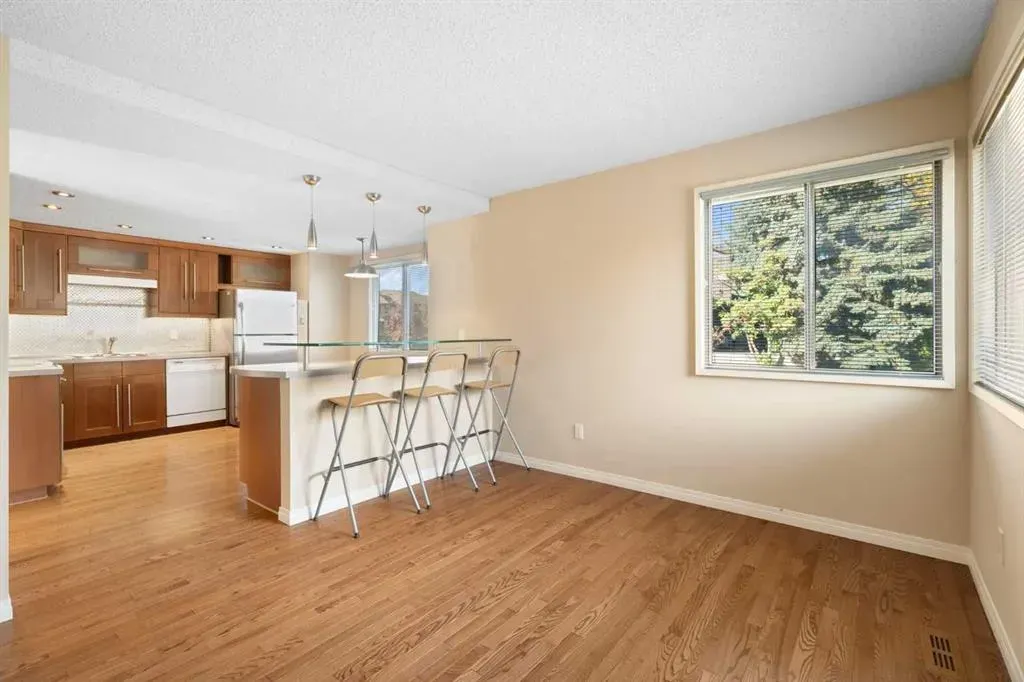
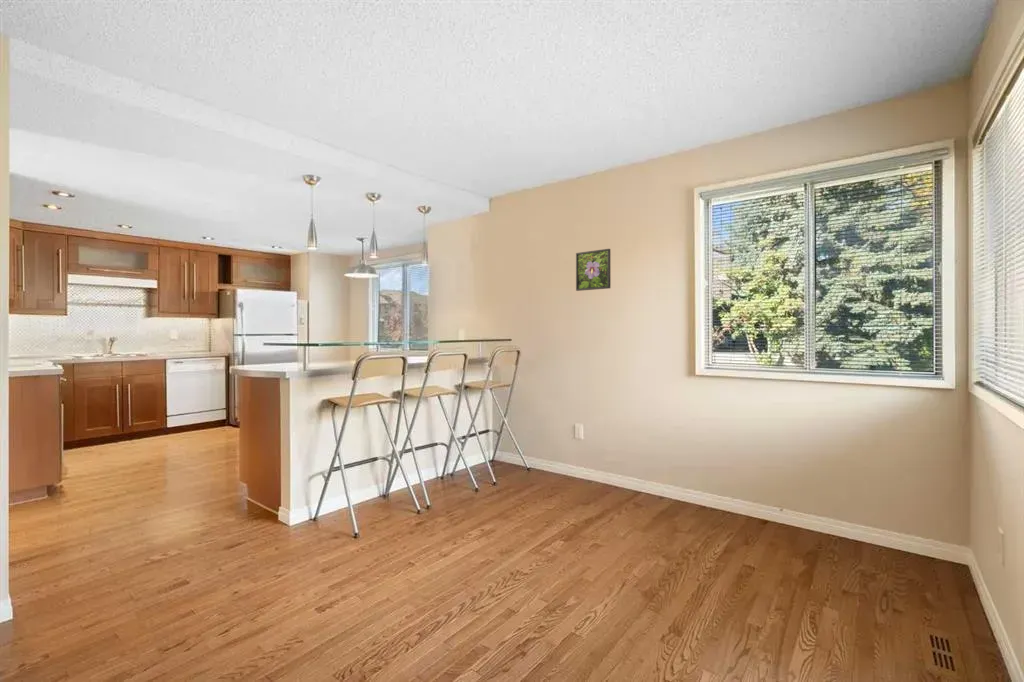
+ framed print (592, 270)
